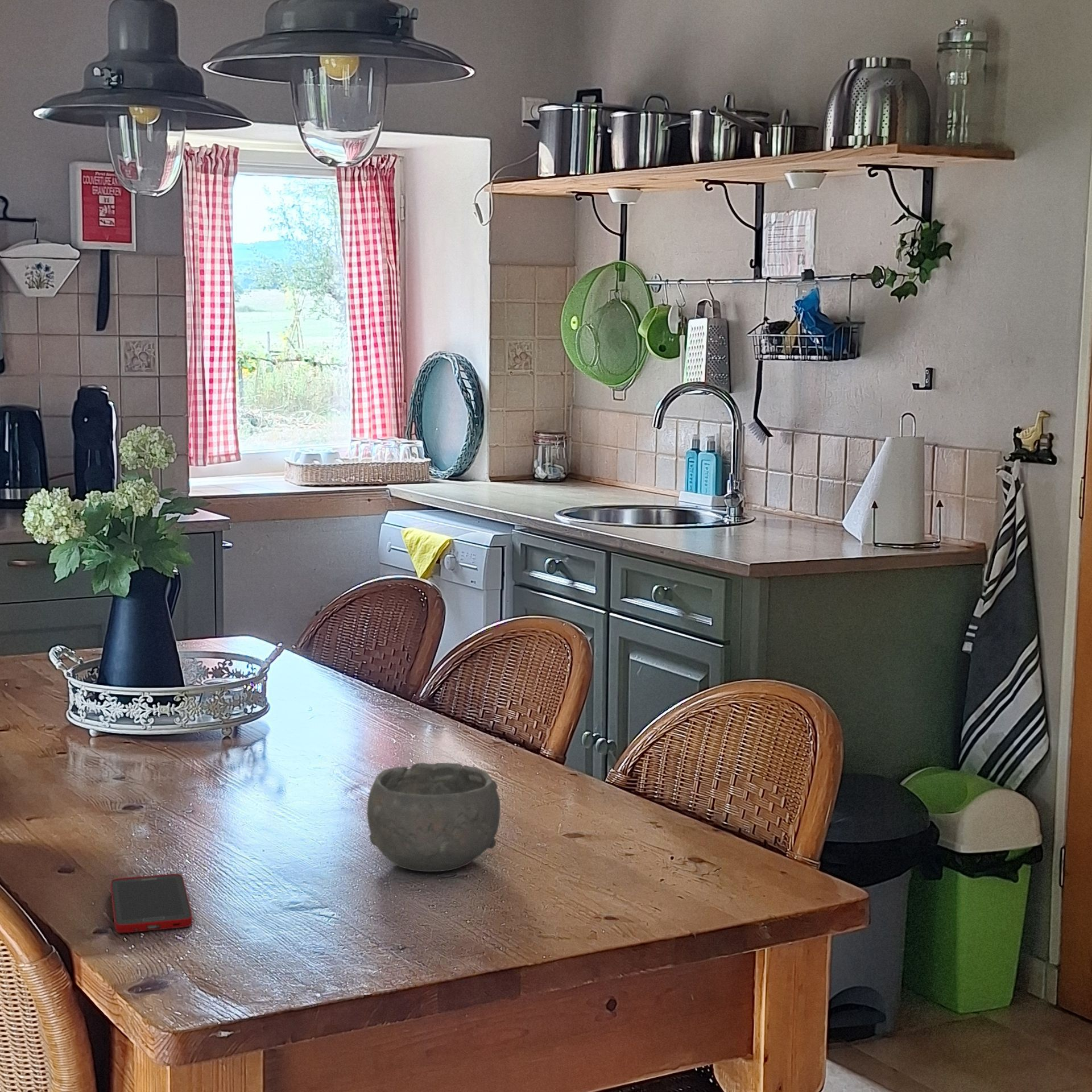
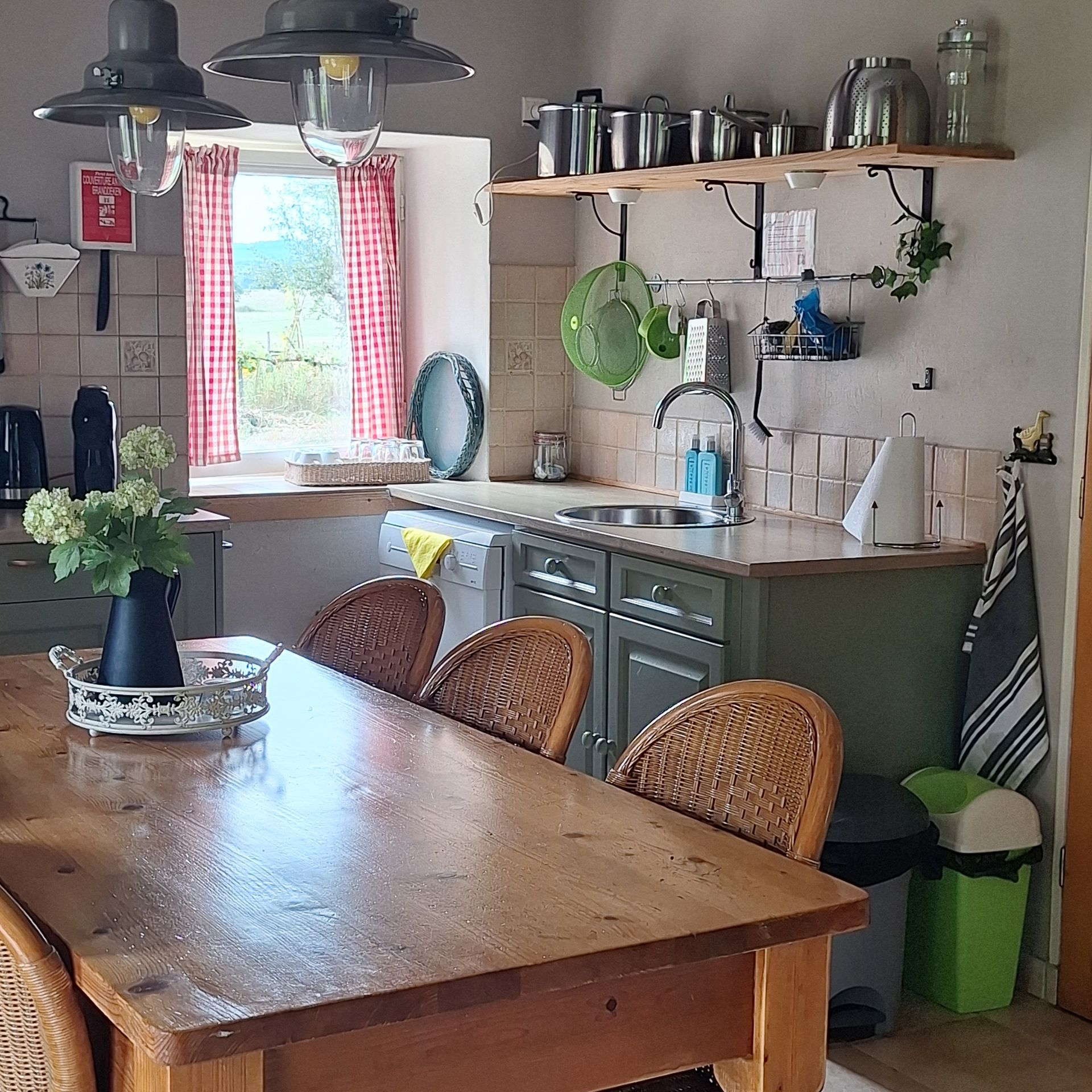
- cell phone (150, 902)
- bowl (433, 819)
